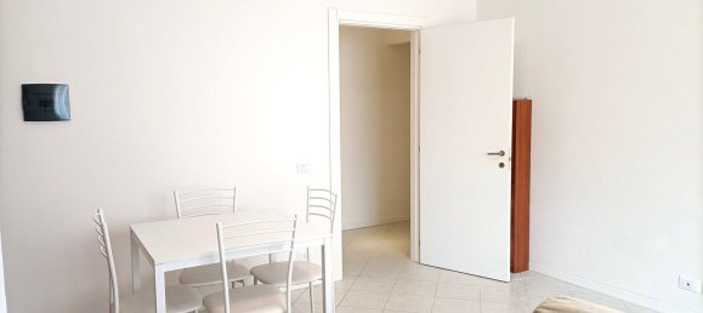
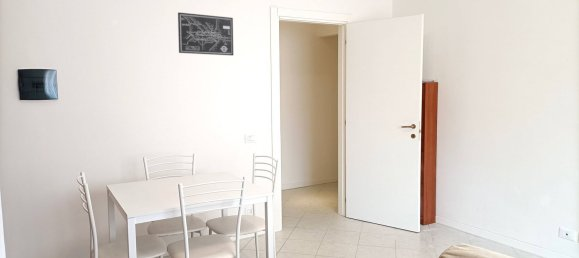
+ wall art (206, 34)
